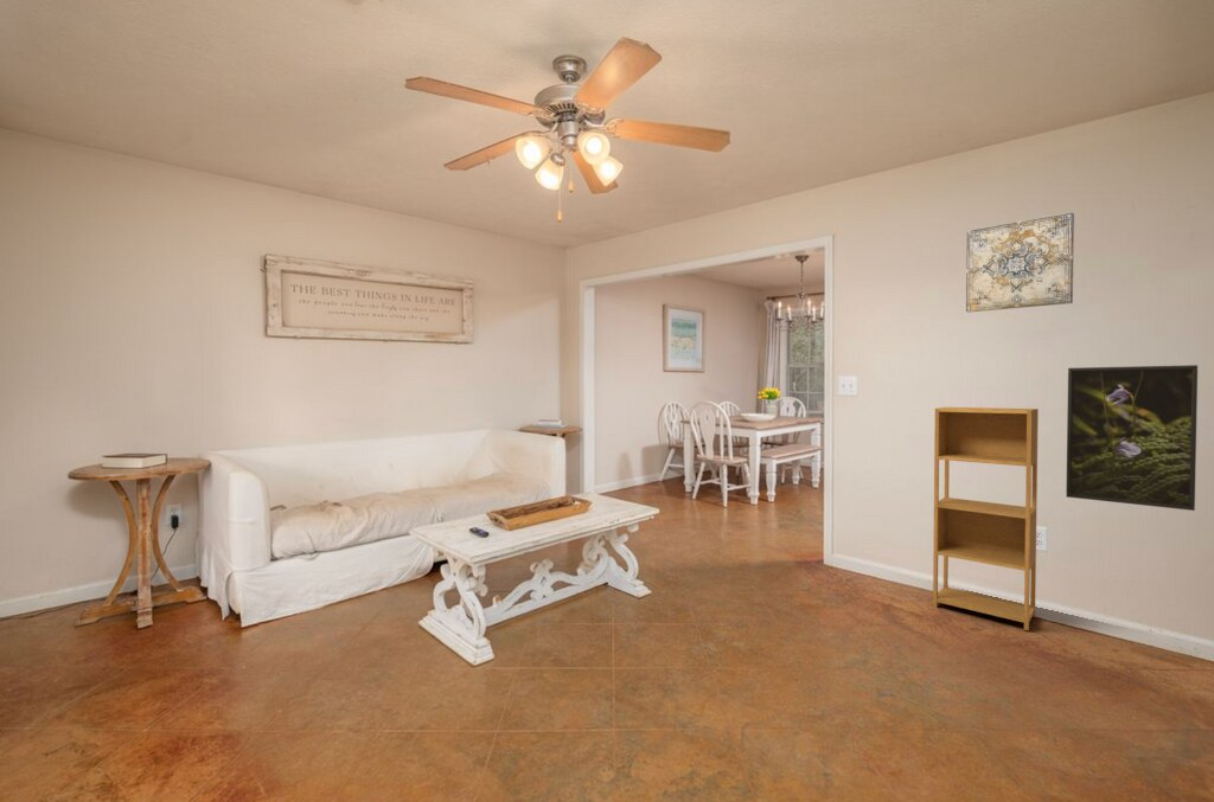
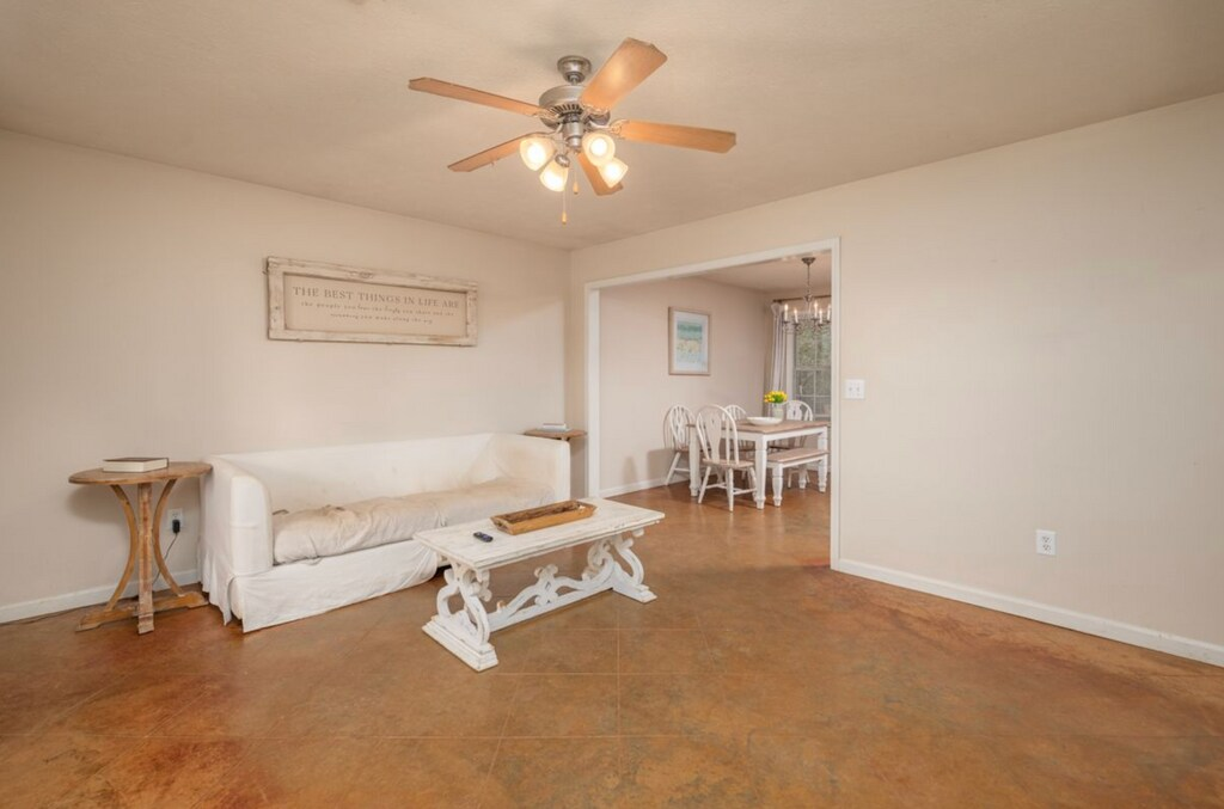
- wall art (1017, 264)
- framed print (1127, 435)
- shelving unit (984, 509)
